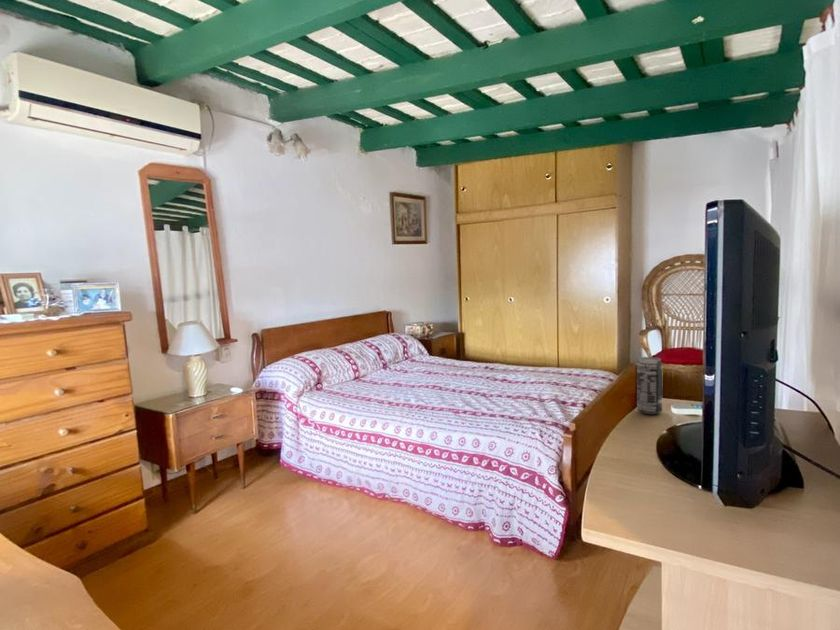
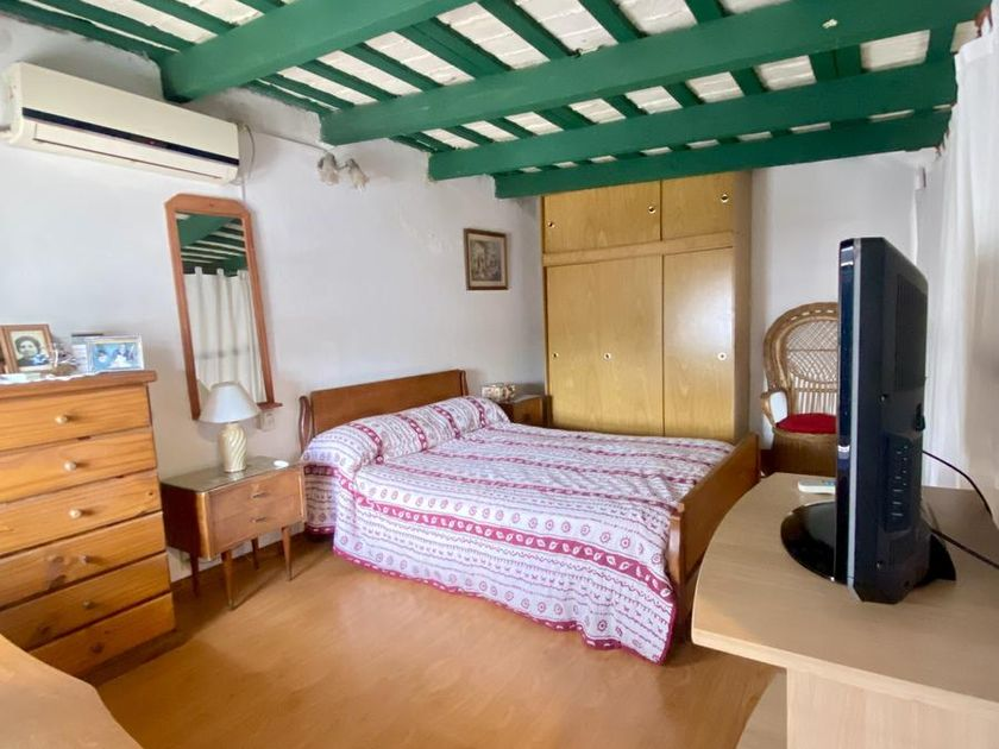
- beverage can (649, 385)
